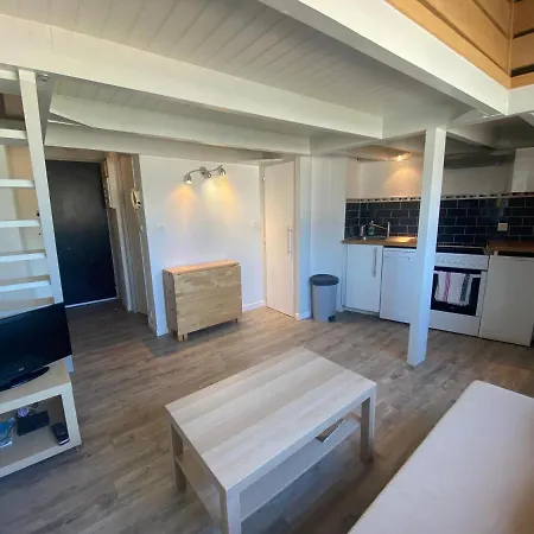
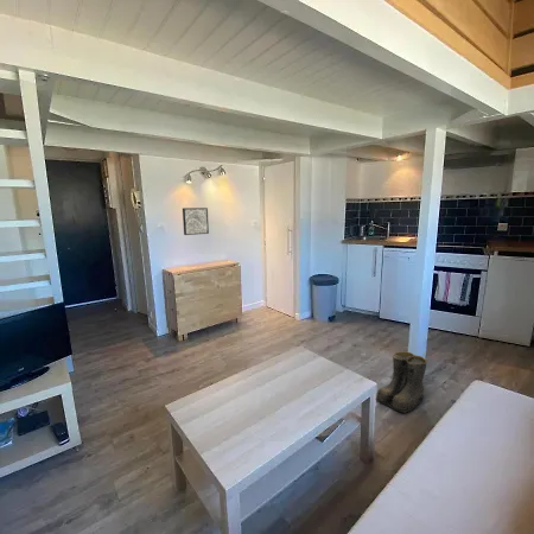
+ boots (401, 379)
+ wall art (196, 221)
